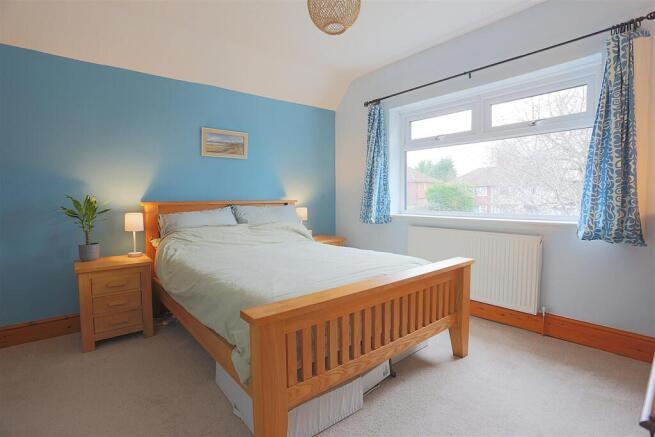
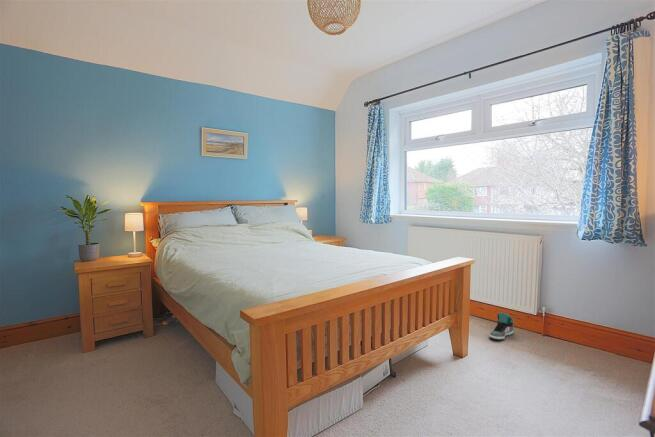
+ sneaker (502, 324)
